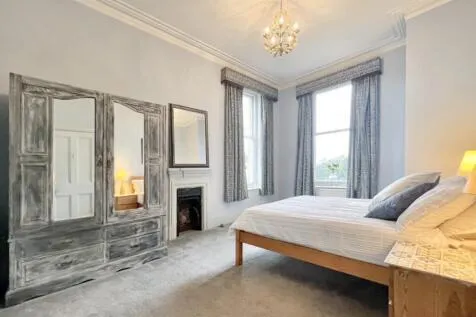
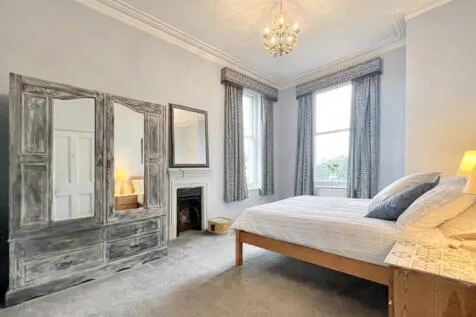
+ woven basket (219, 225)
